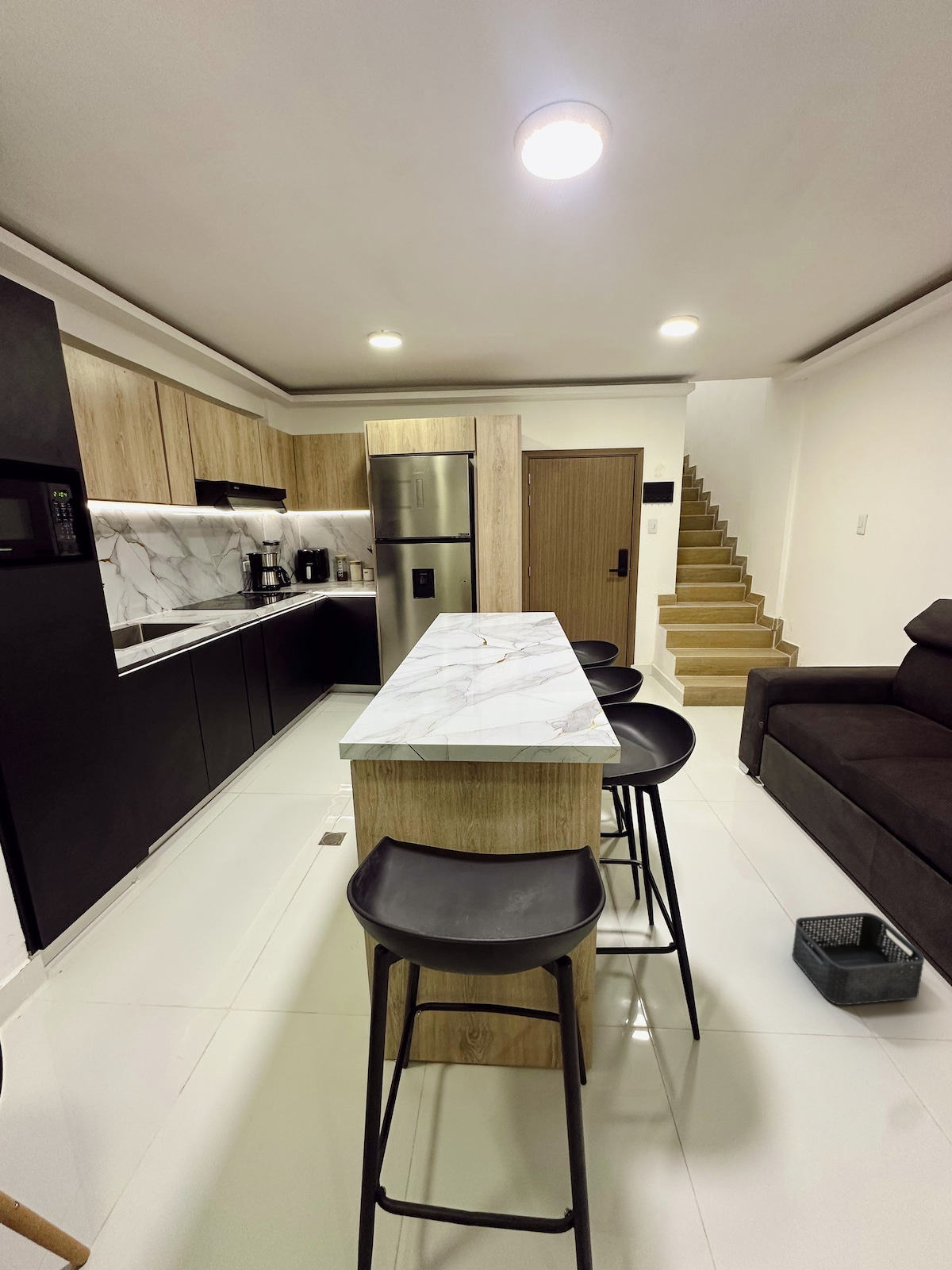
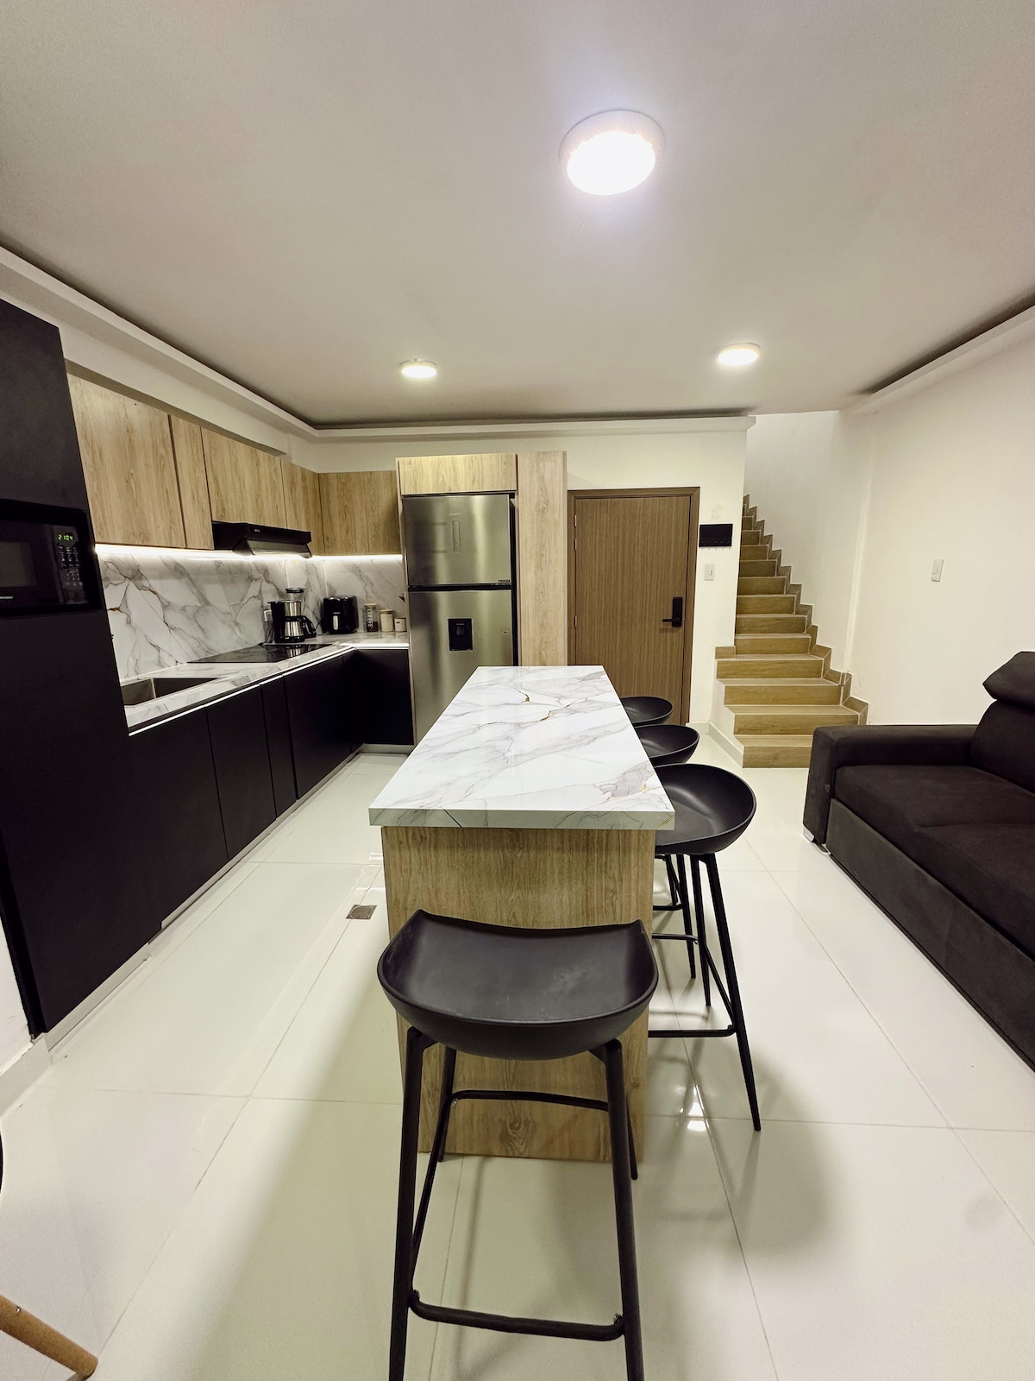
- storage bin (854, 956)
